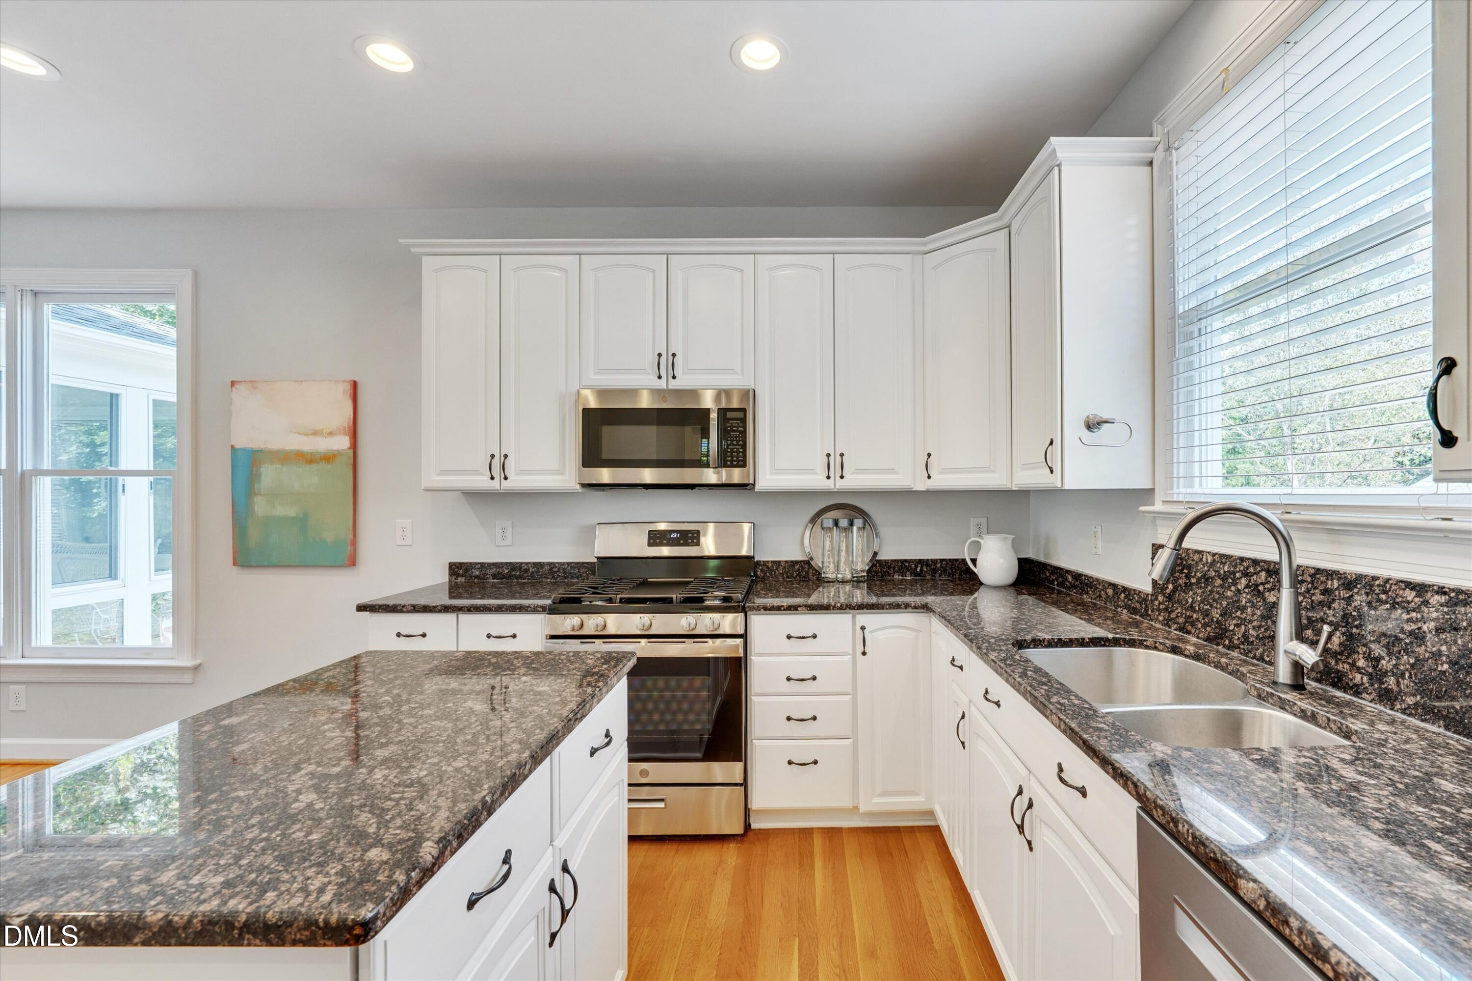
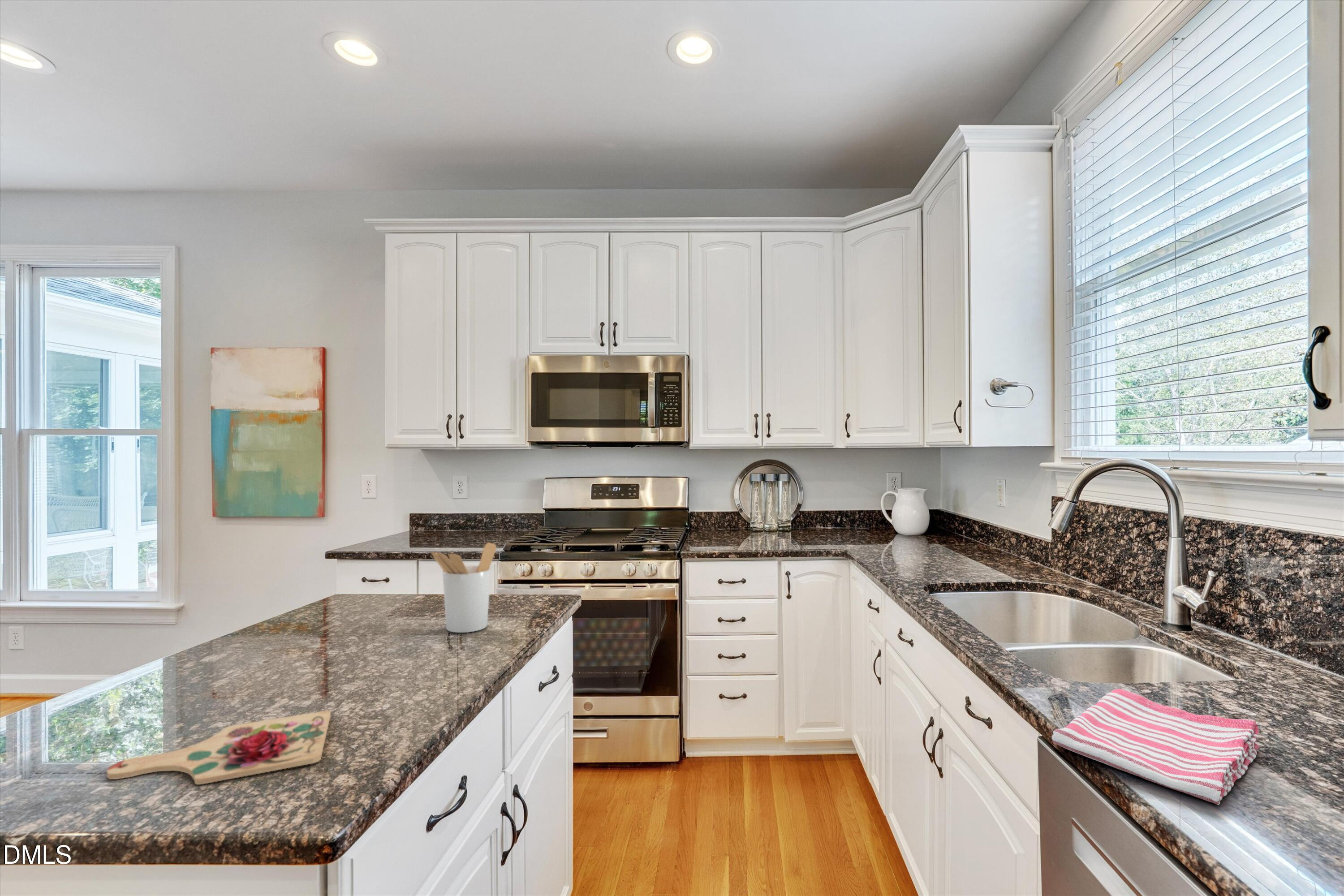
+ dish towel (1156, 734)
+ utensil holder (461, 587)
+ cutting board (224, 744)
